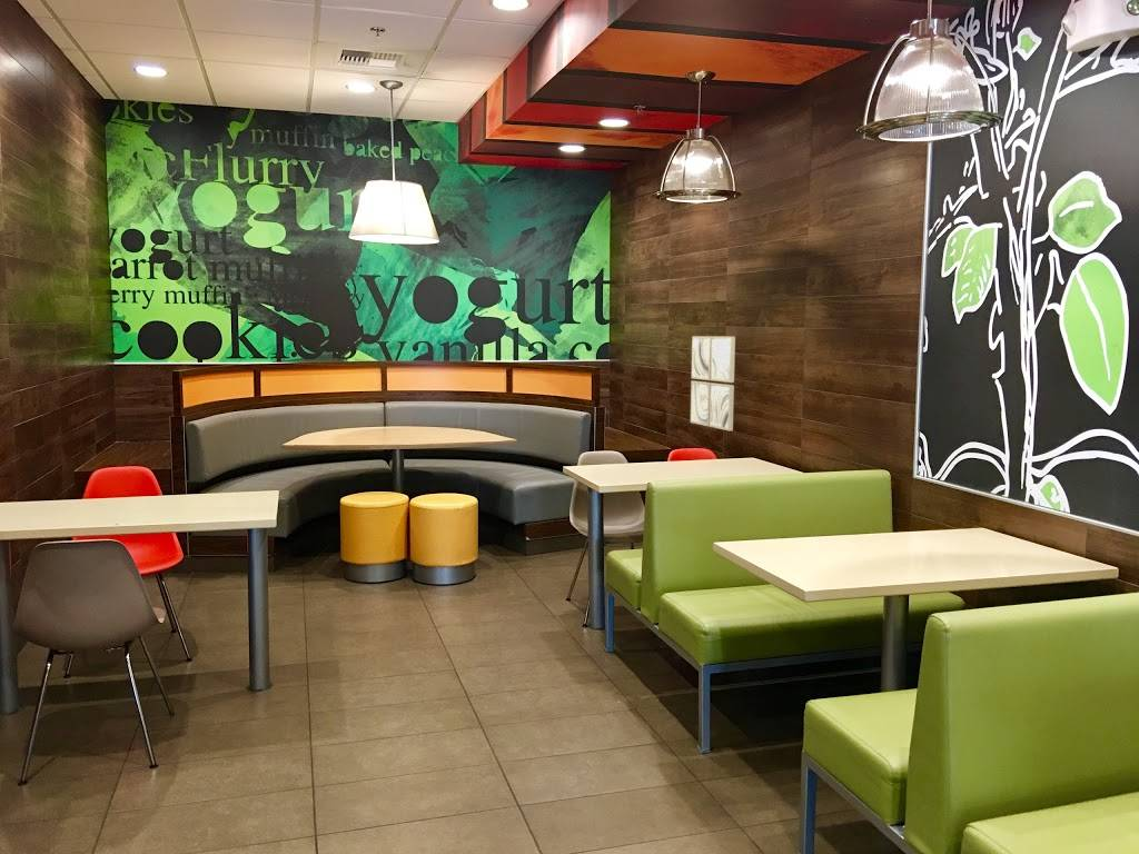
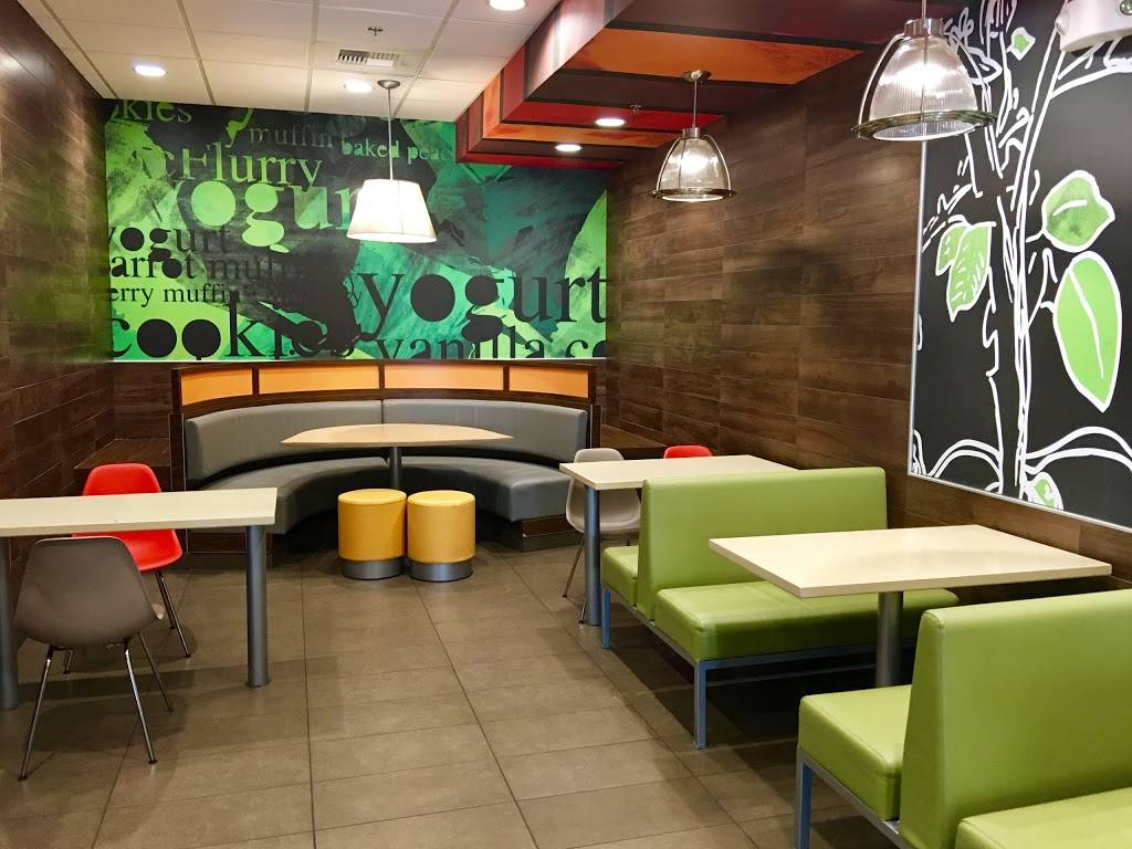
- wall art (711, 383)
